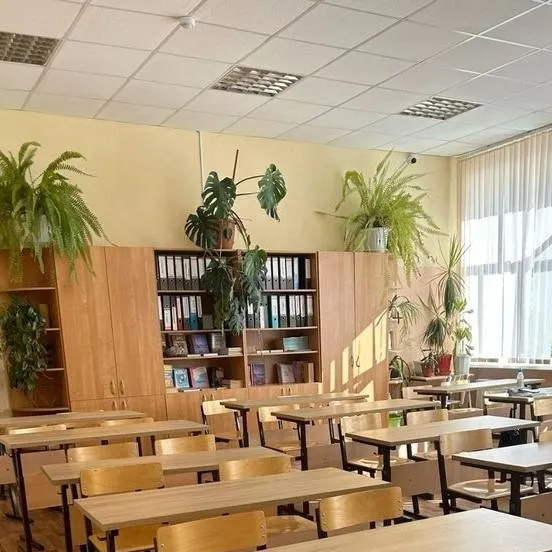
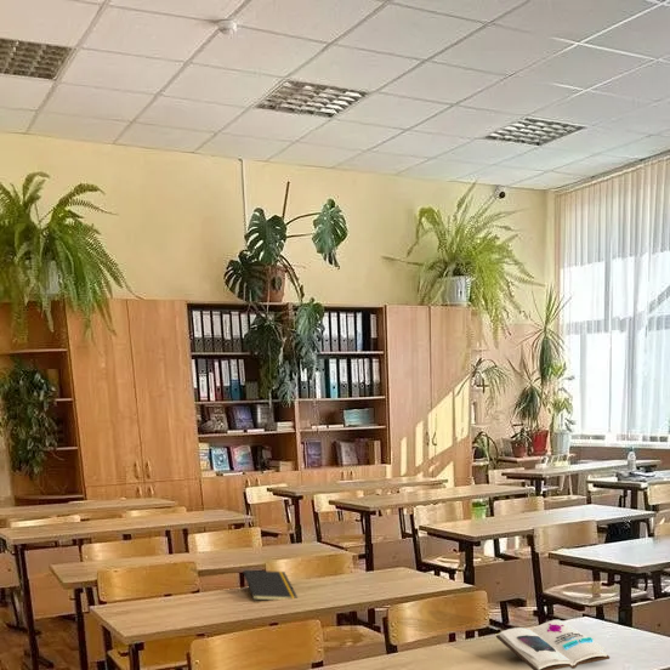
+ notepad (269, 584)
+ book (551, 643)
